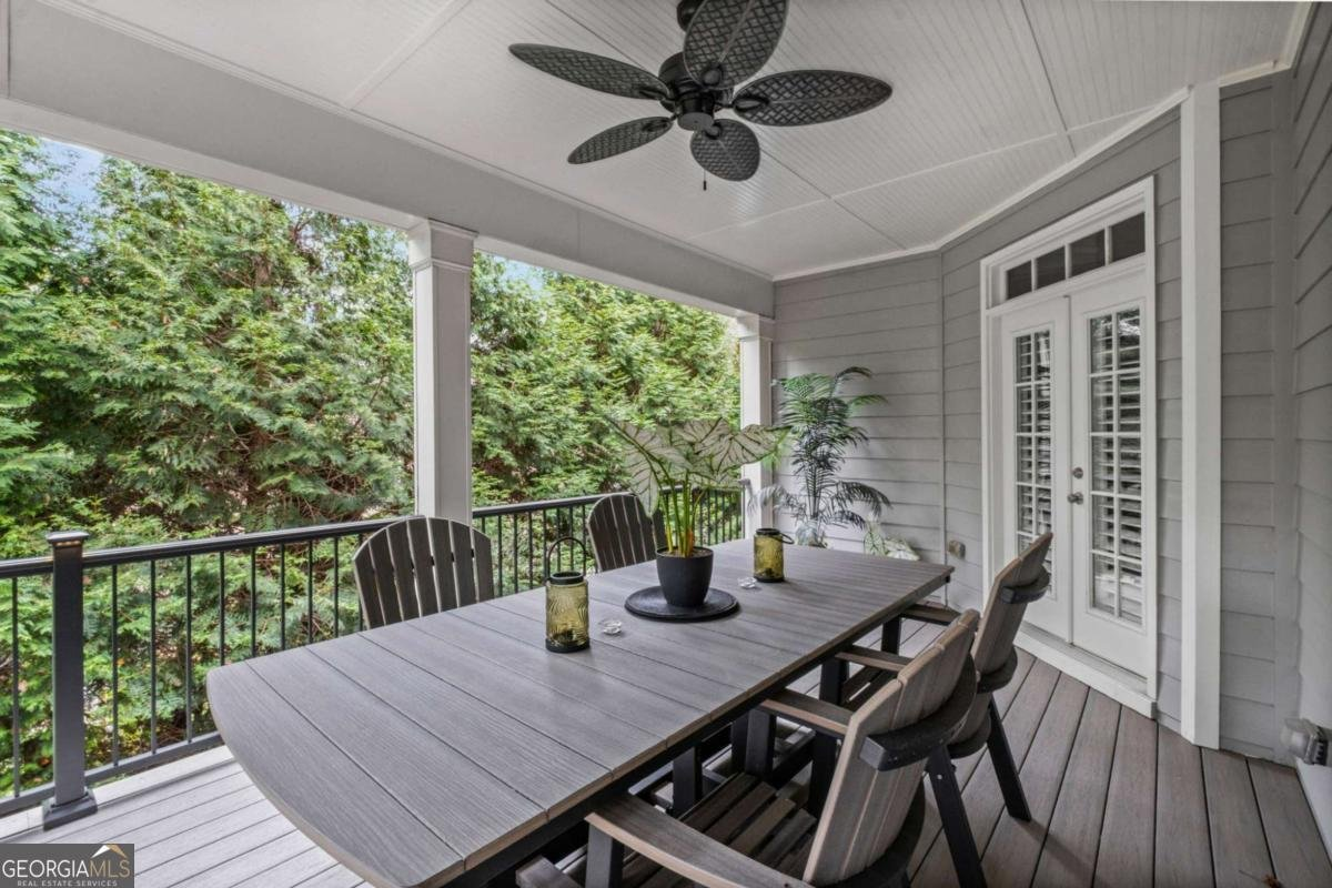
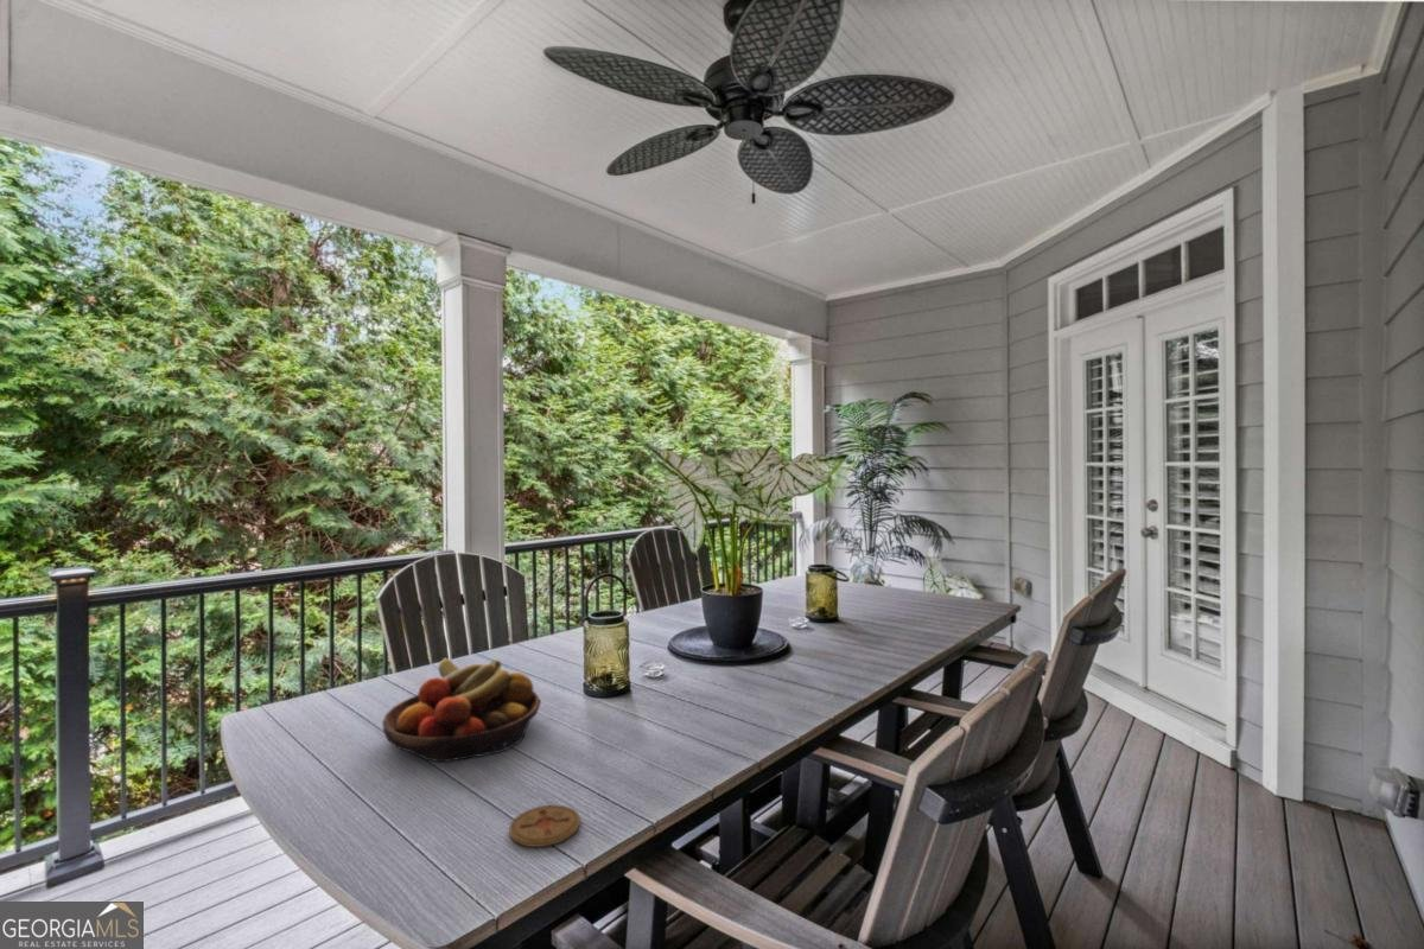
+ fruit bowl (463, 701)
+ coaster (545, 824)
